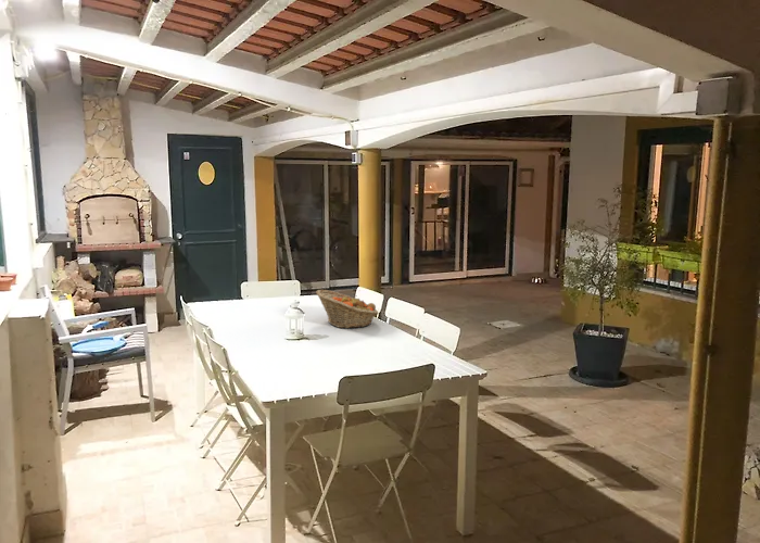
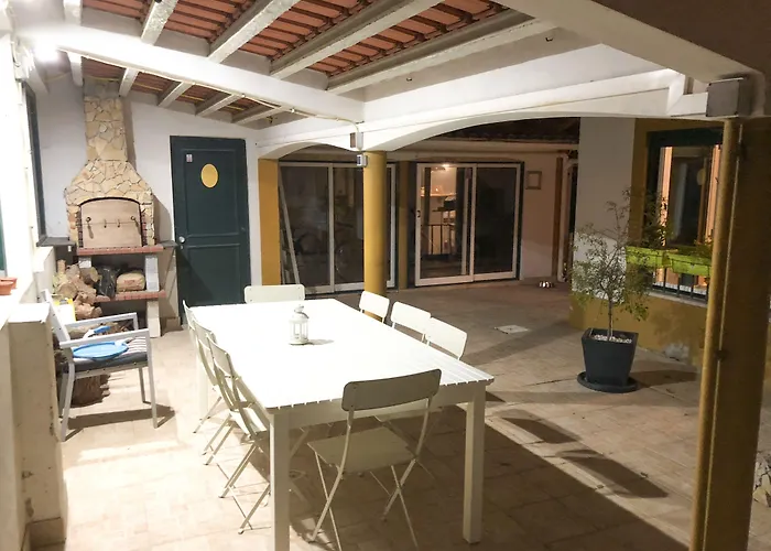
- fruit basket (346, 306)
